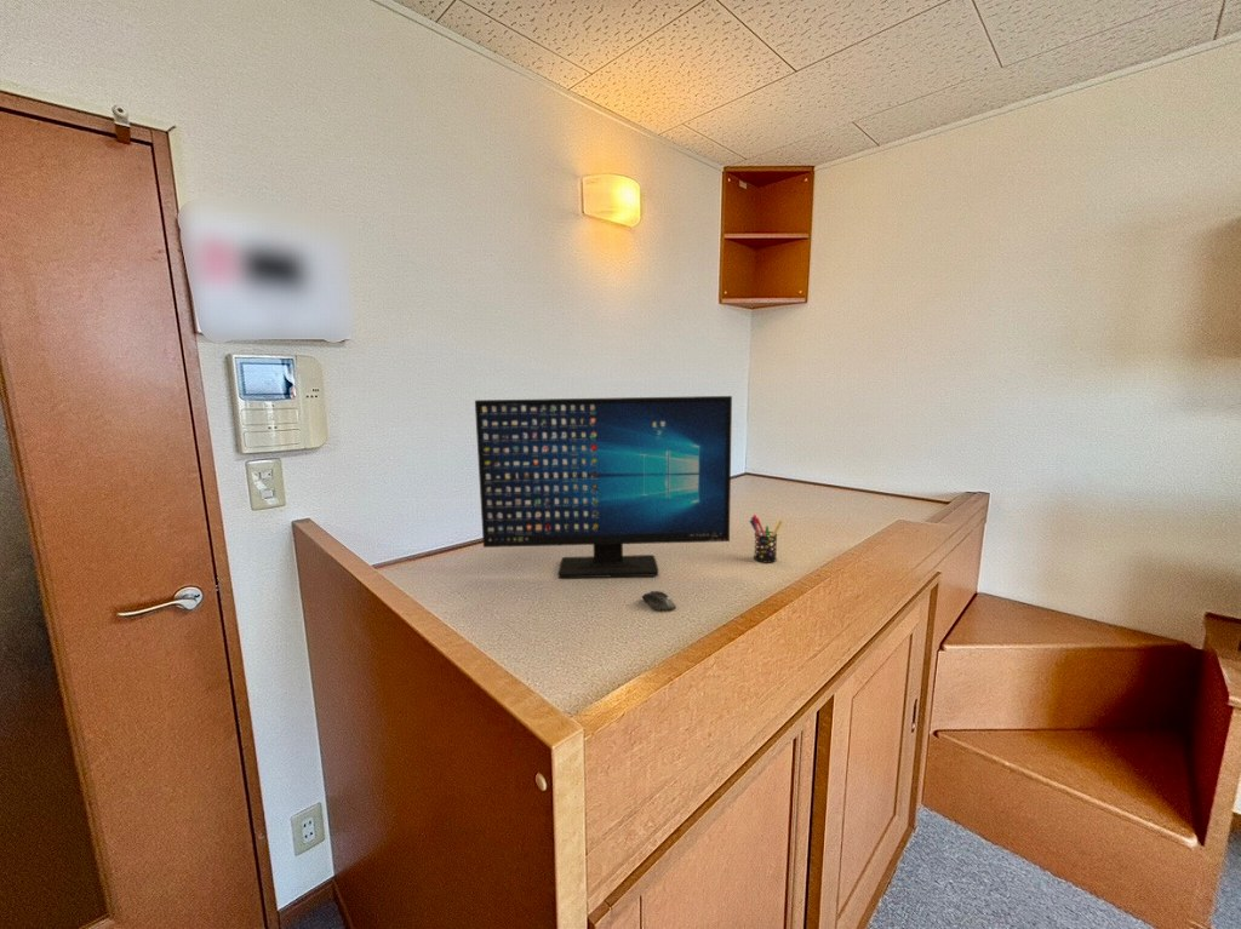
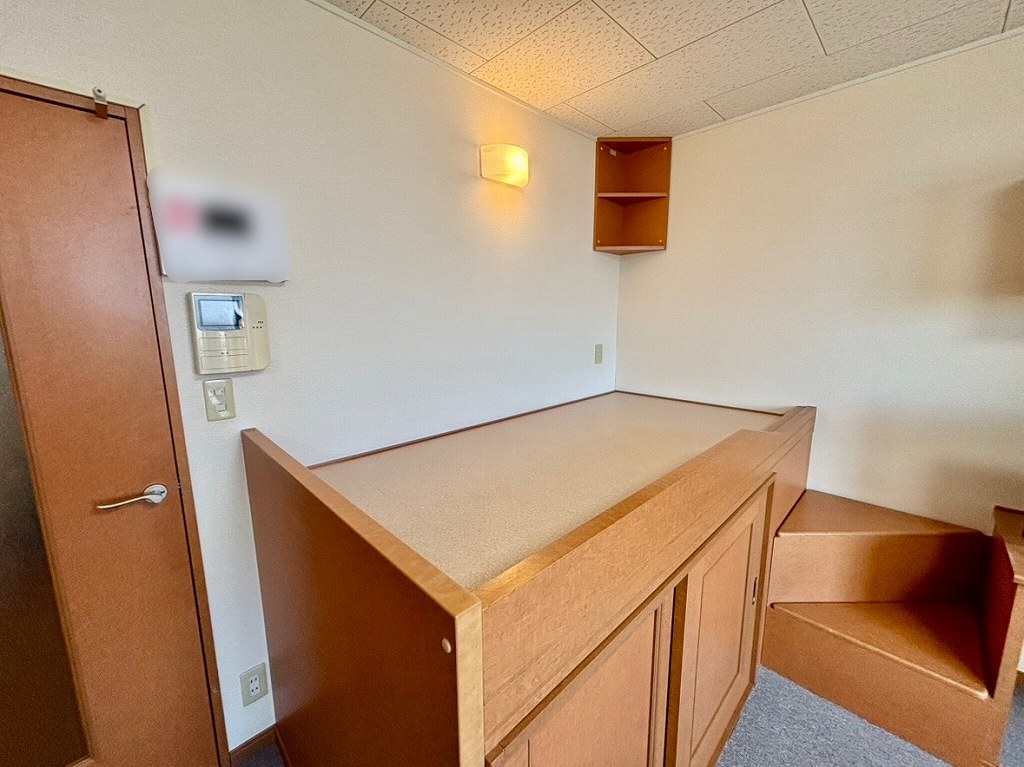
- pen holder (764, 538)
- computer monitor (606, 484)
- computer mouse (658, 598)
